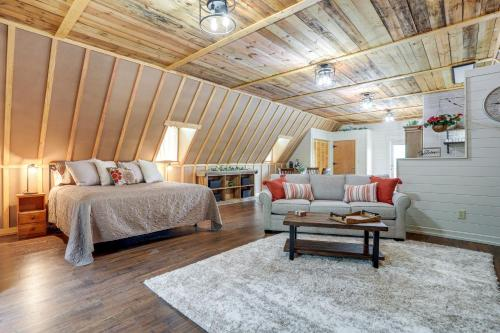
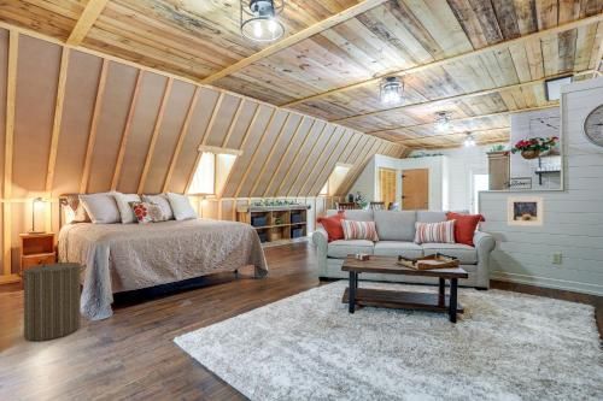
+ laundry hamper (53, 293)
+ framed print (525, 211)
